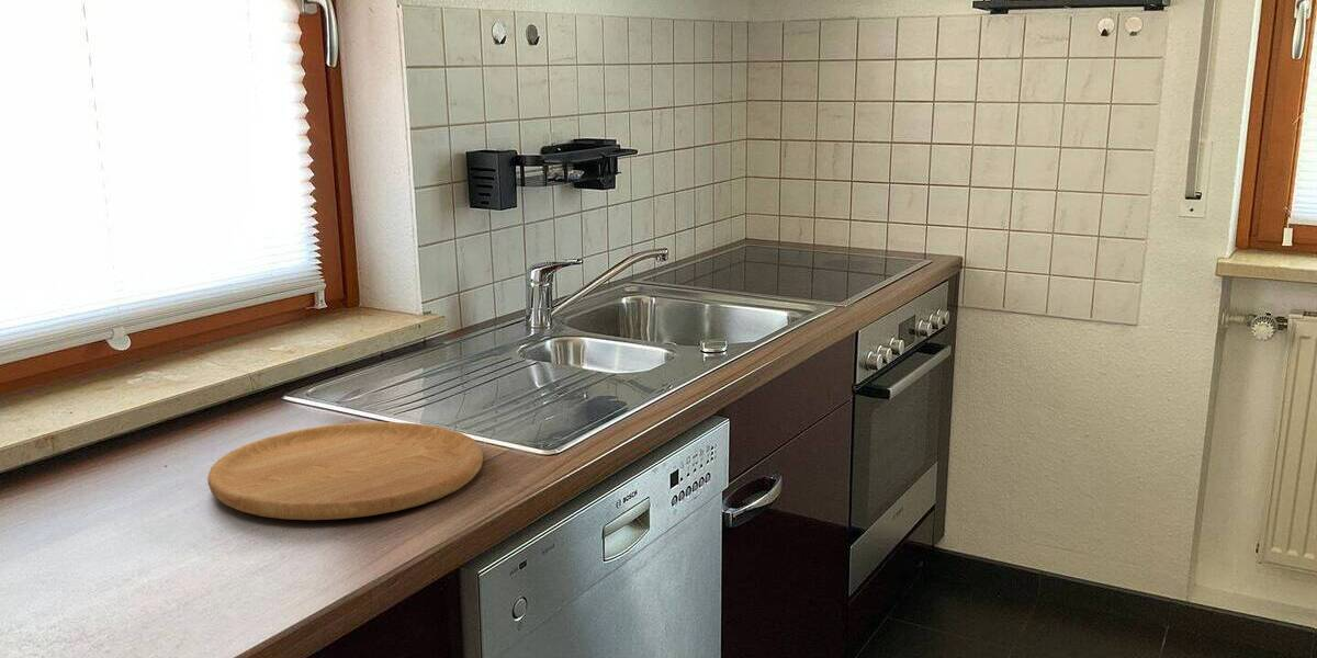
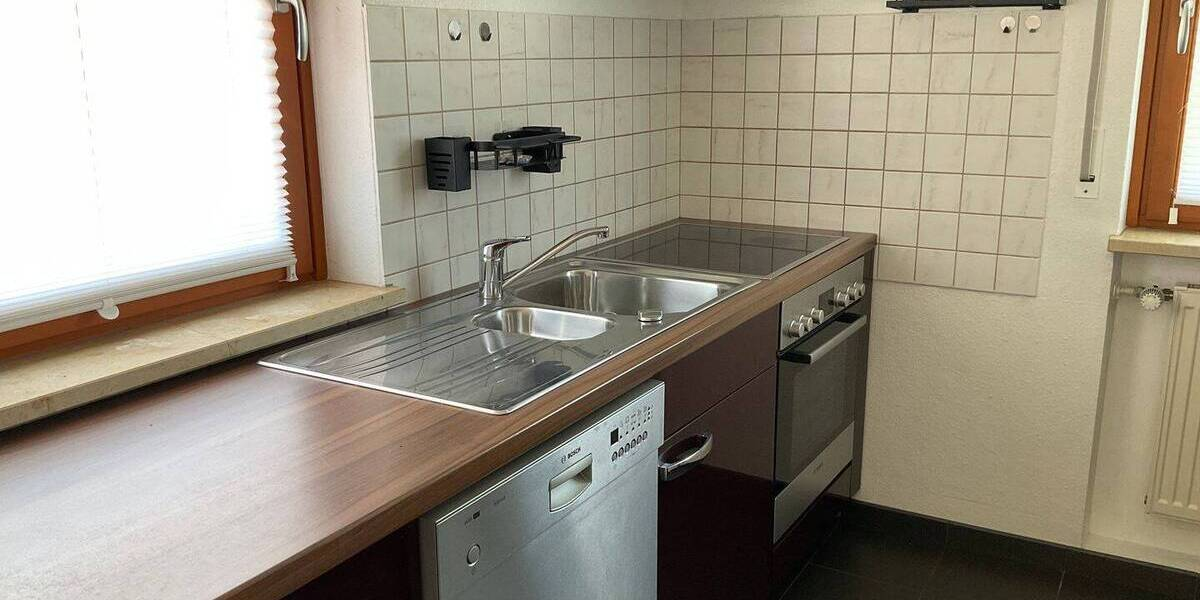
- cutting board (349, 466)
